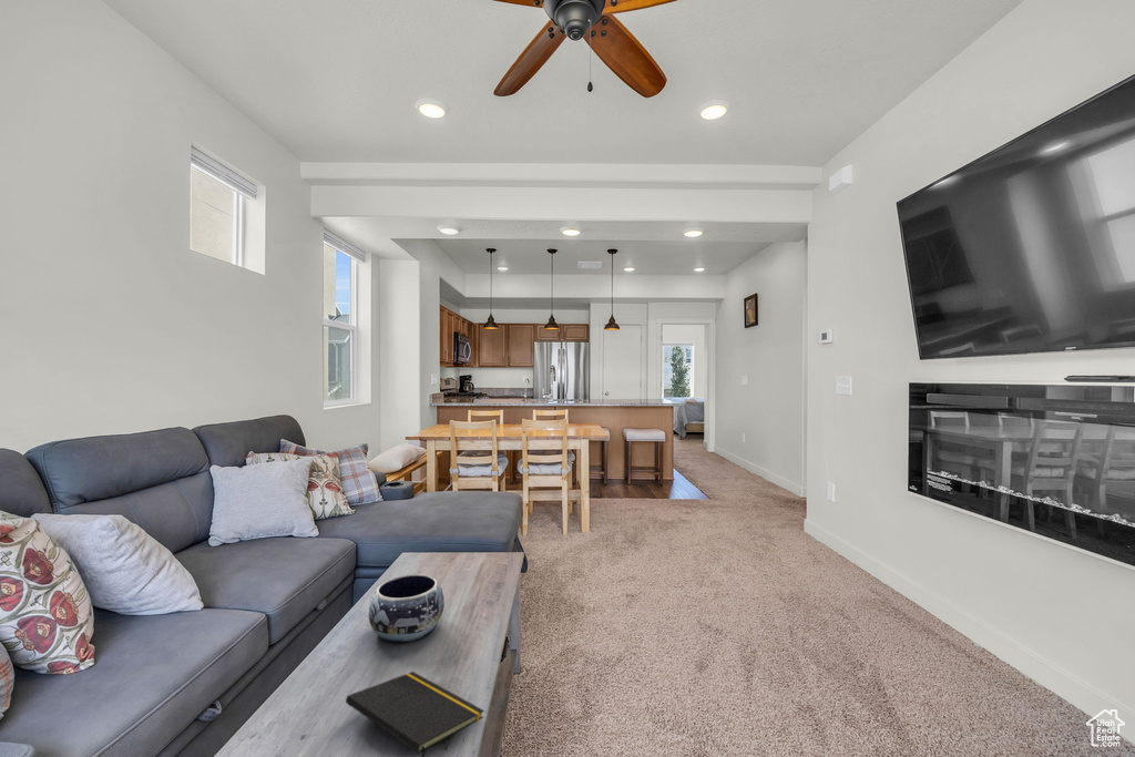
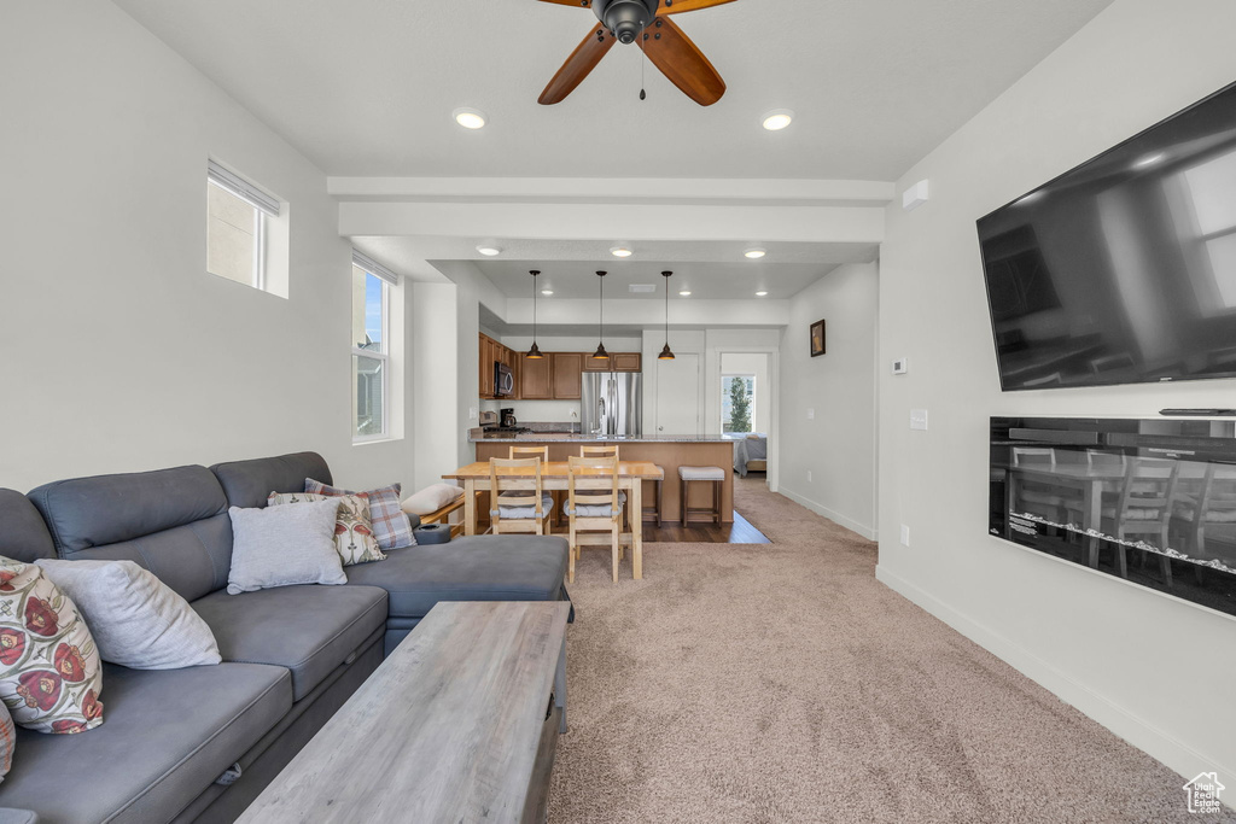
- decorative bowl (407, 606)
- notepad (415, 706)
